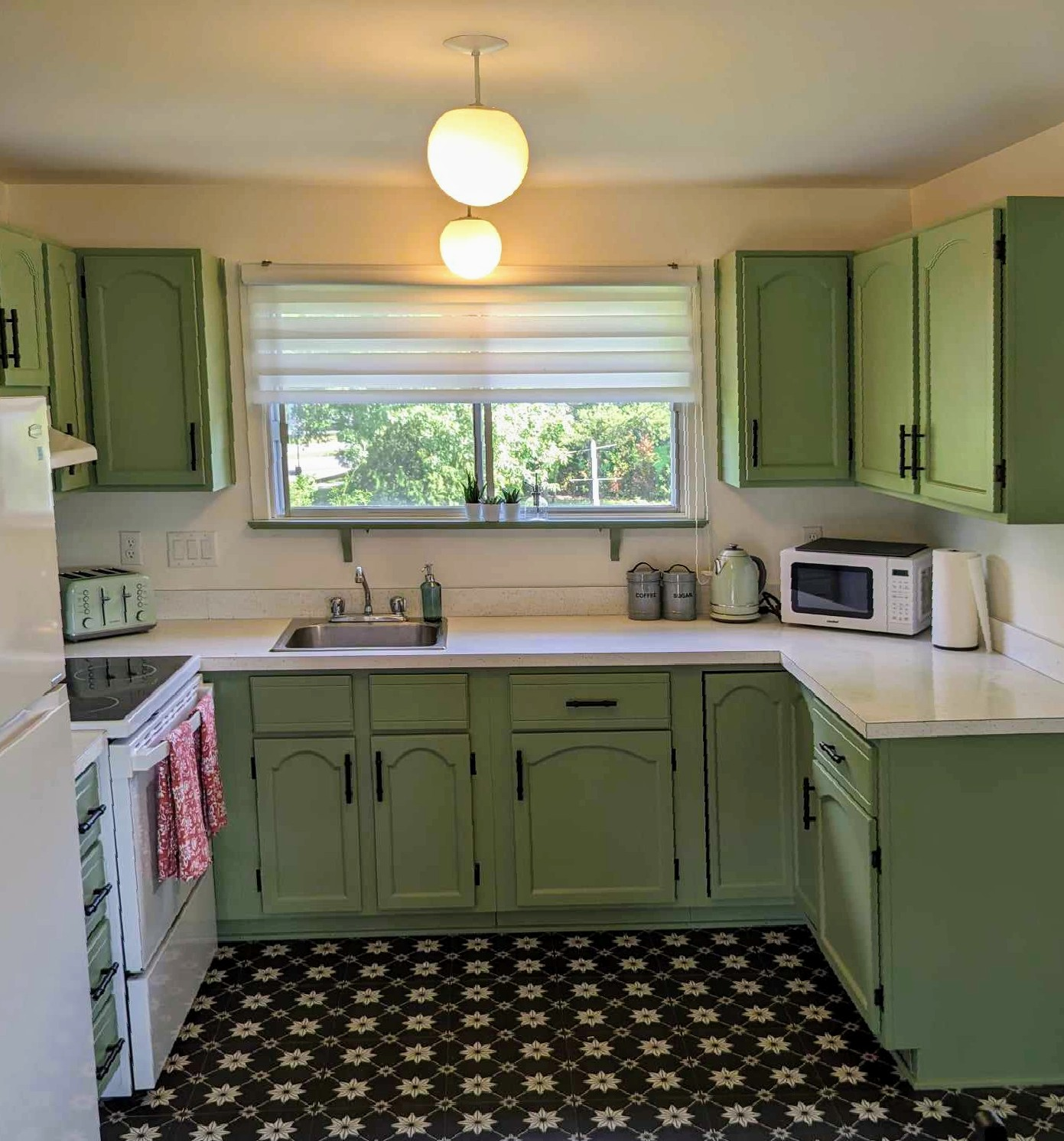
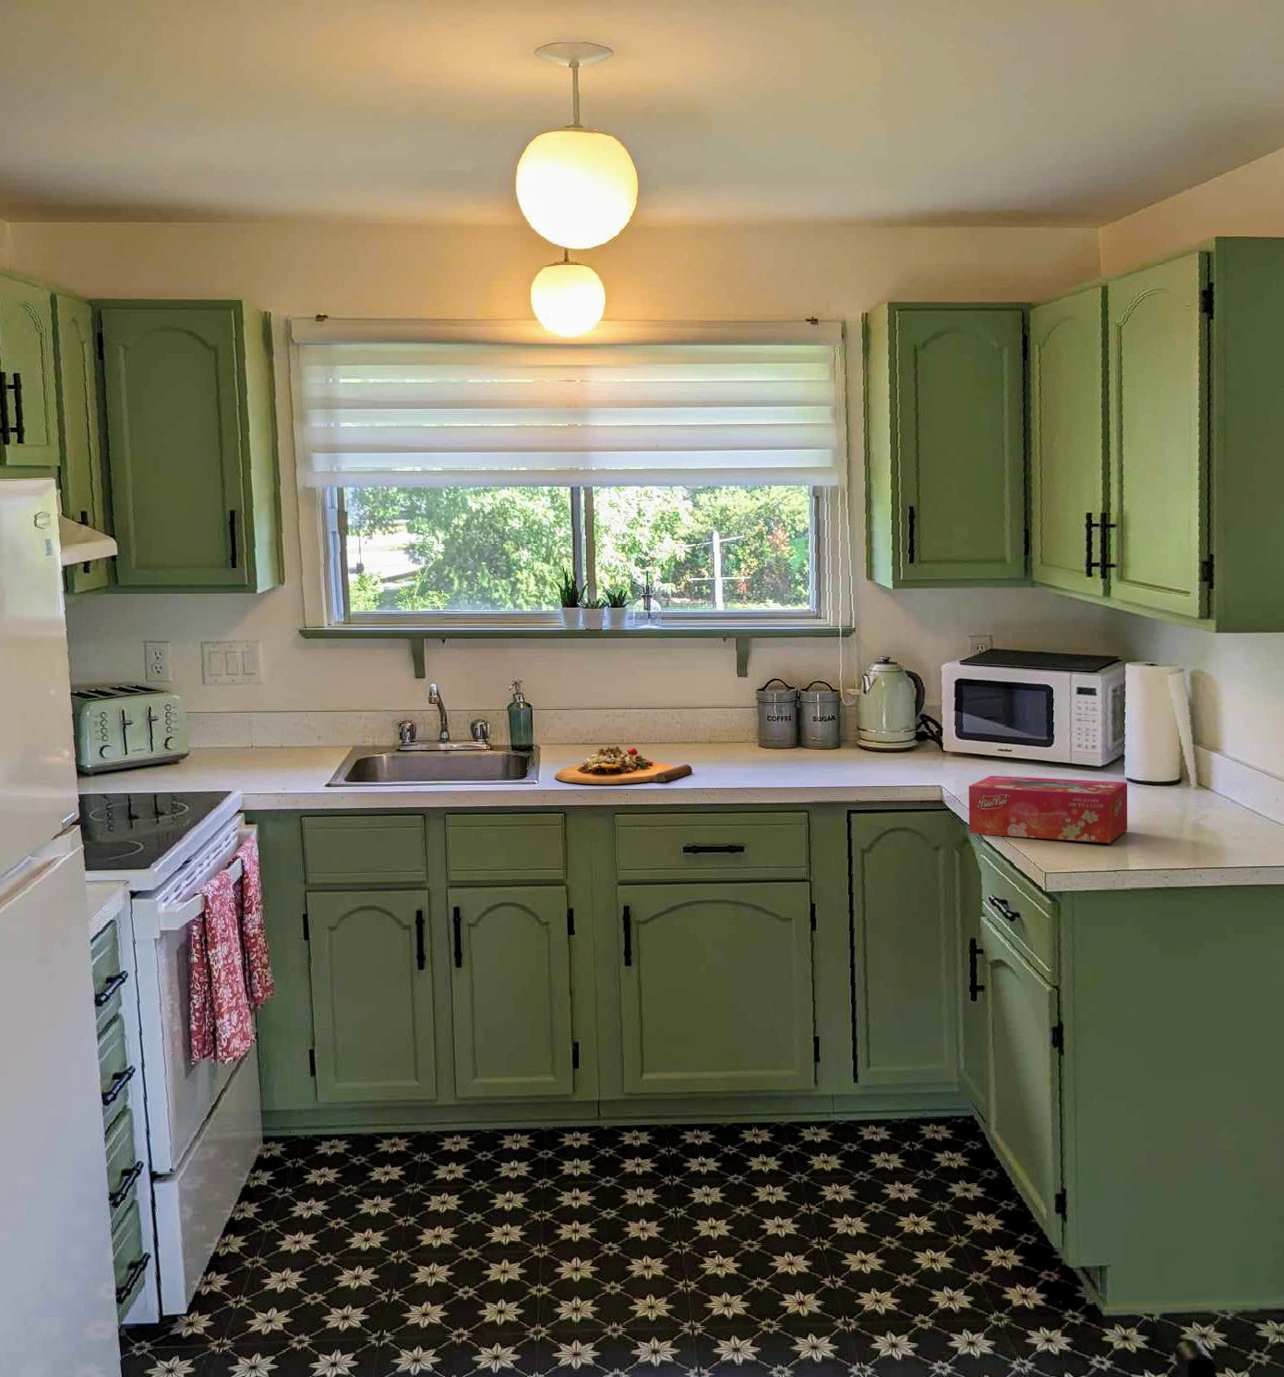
+ tissue box (1047, 807)
+ cutting board (621, 762)
